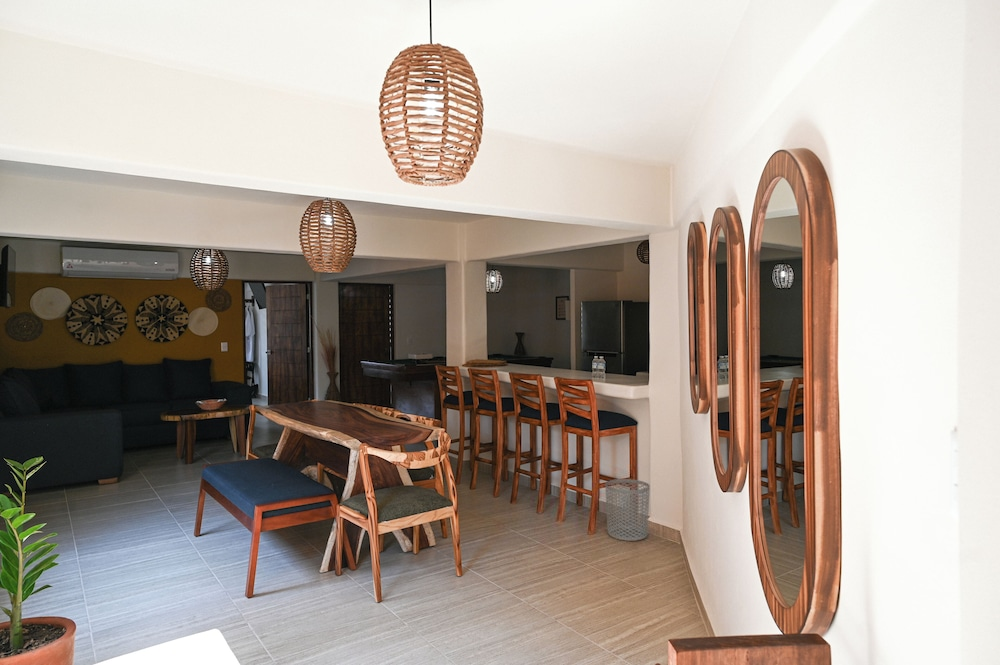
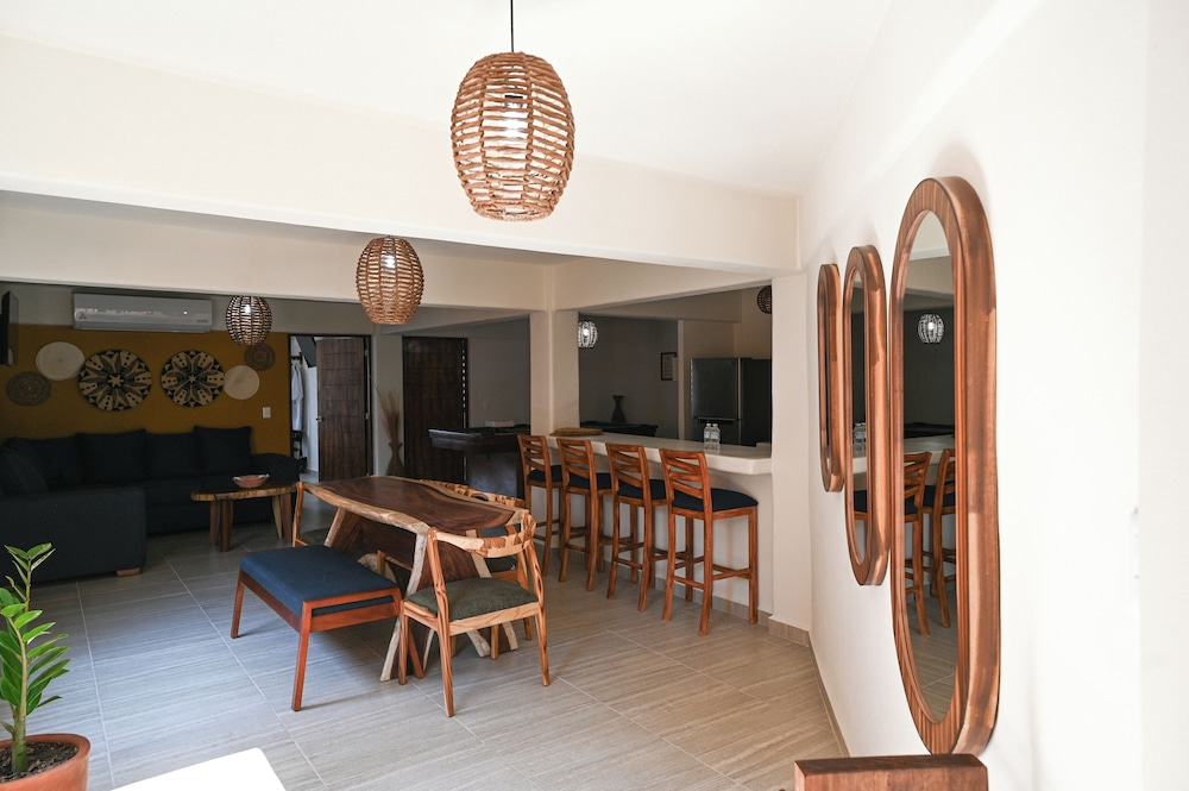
- waste bin (627, 510)
